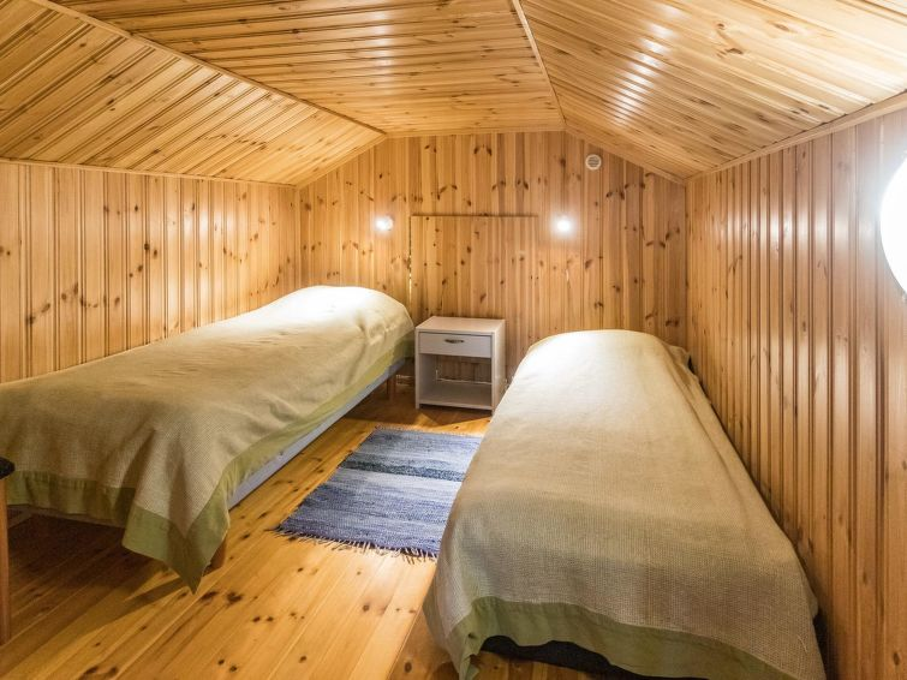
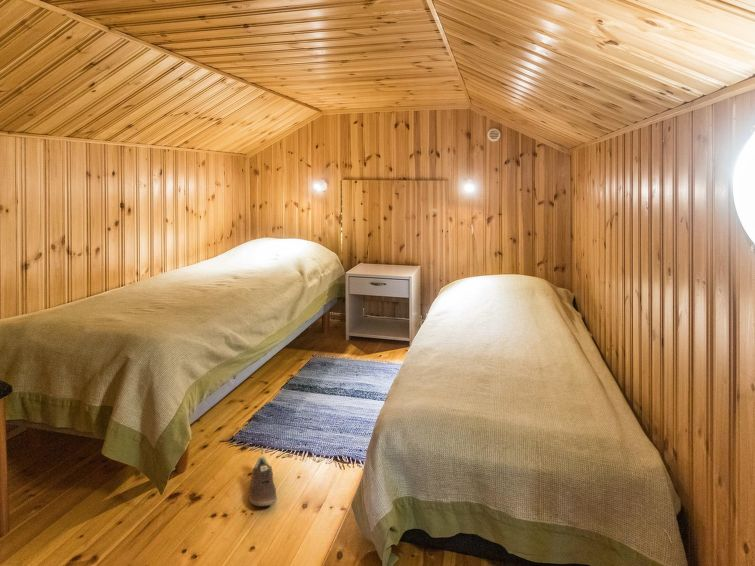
+ sneaker (261, 480)
